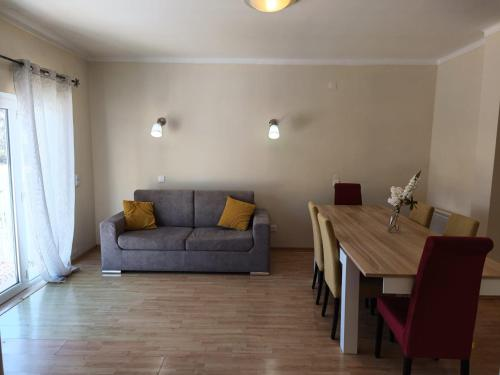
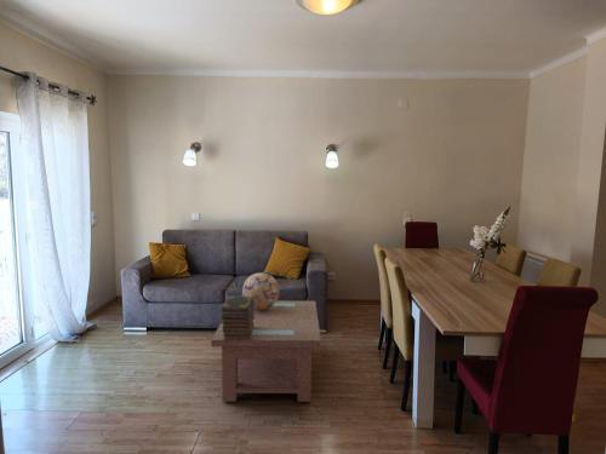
+ book stack (238, 316)
+ coffee table (270, 345)
+ decorative globe (261, 291)
